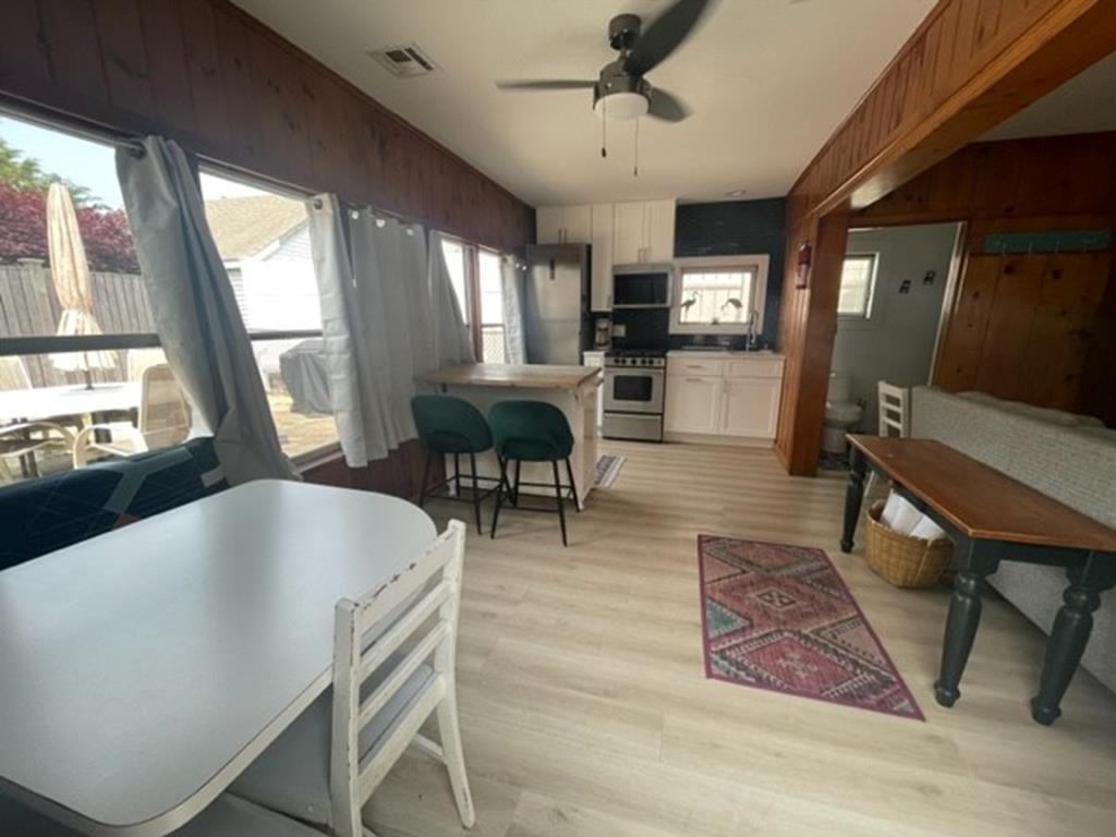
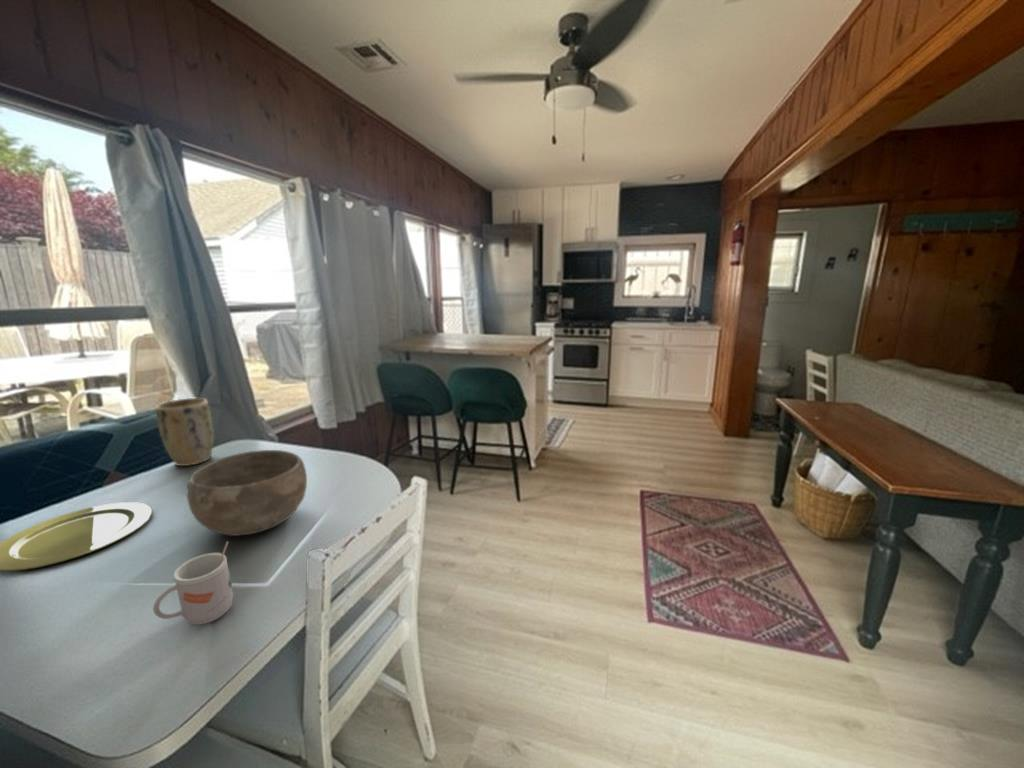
+ plate (76, 532)
+ plant pot (187, 432)
+ bowl (250, 495)
+ mug (195, 587)
